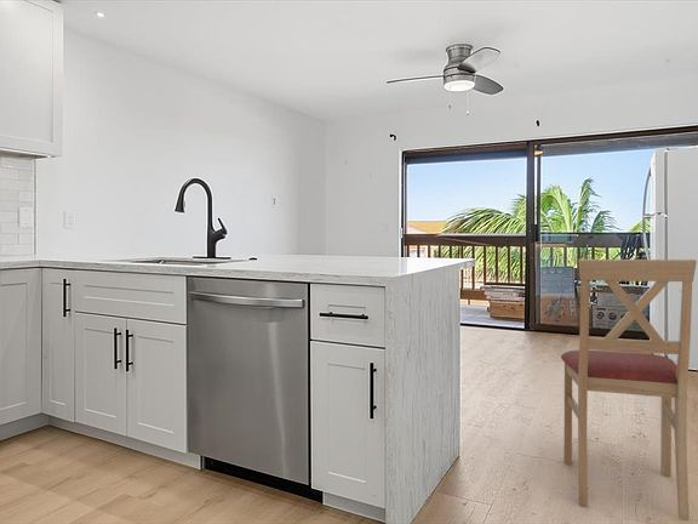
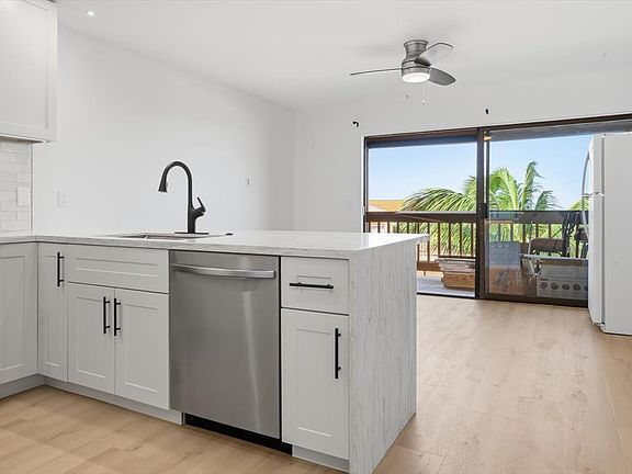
- chair (623, 374)
